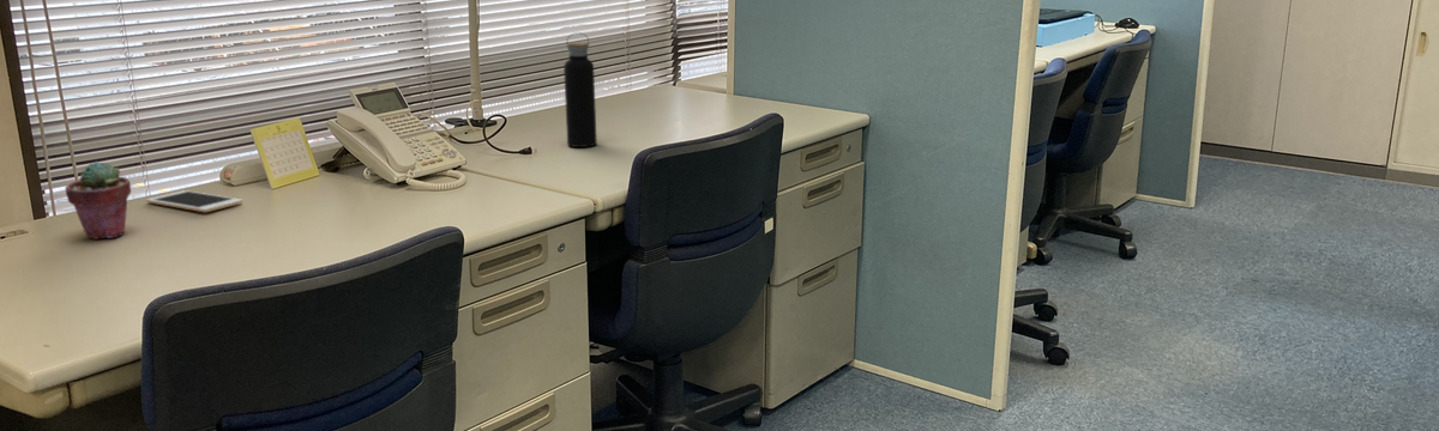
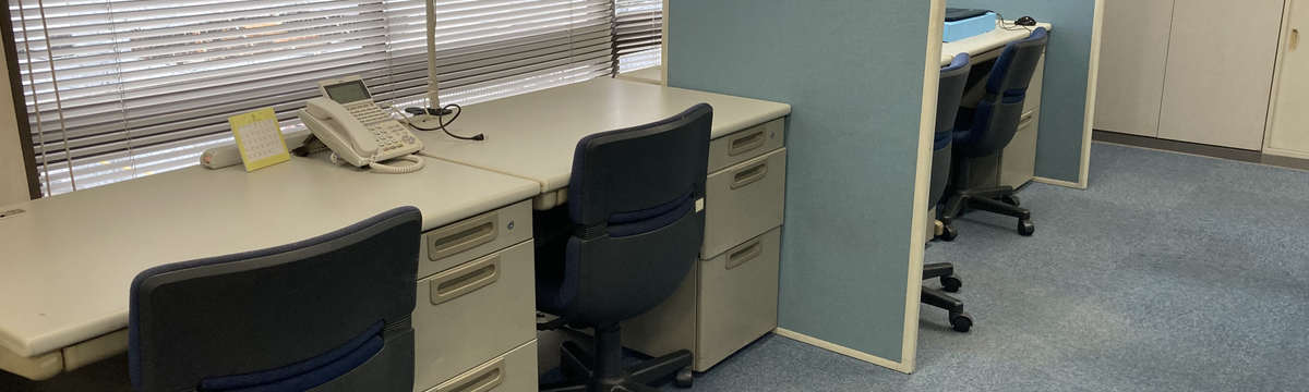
- water bottle (579, 89)
- potted succulent (100, 198)
- cell phone (194, 201)
